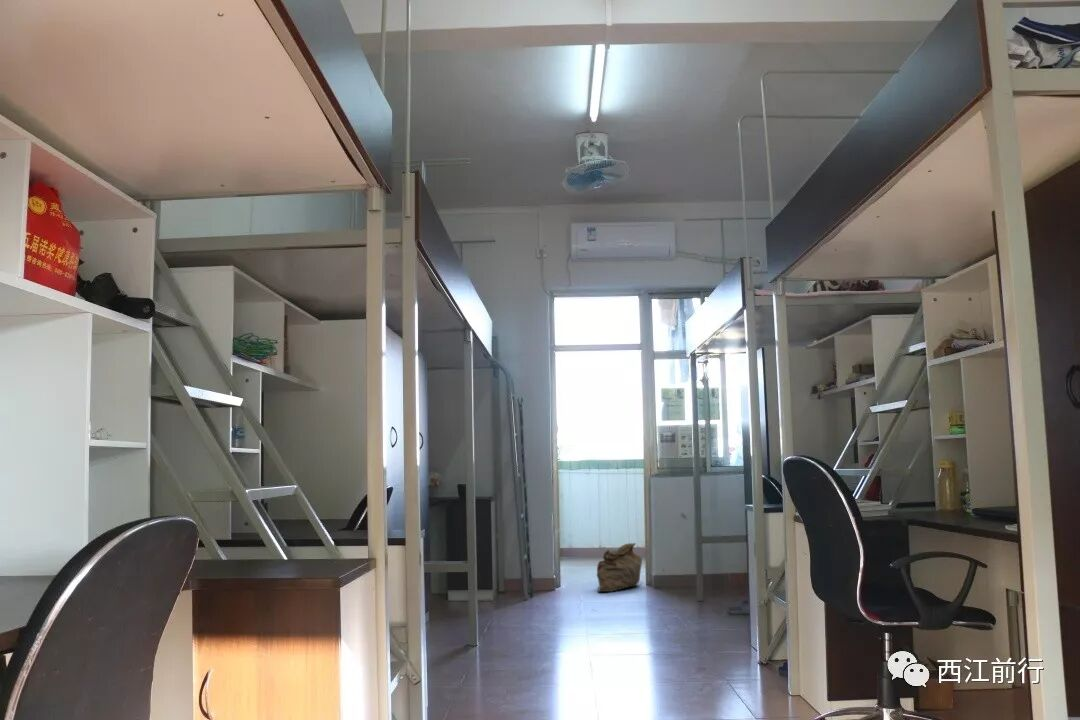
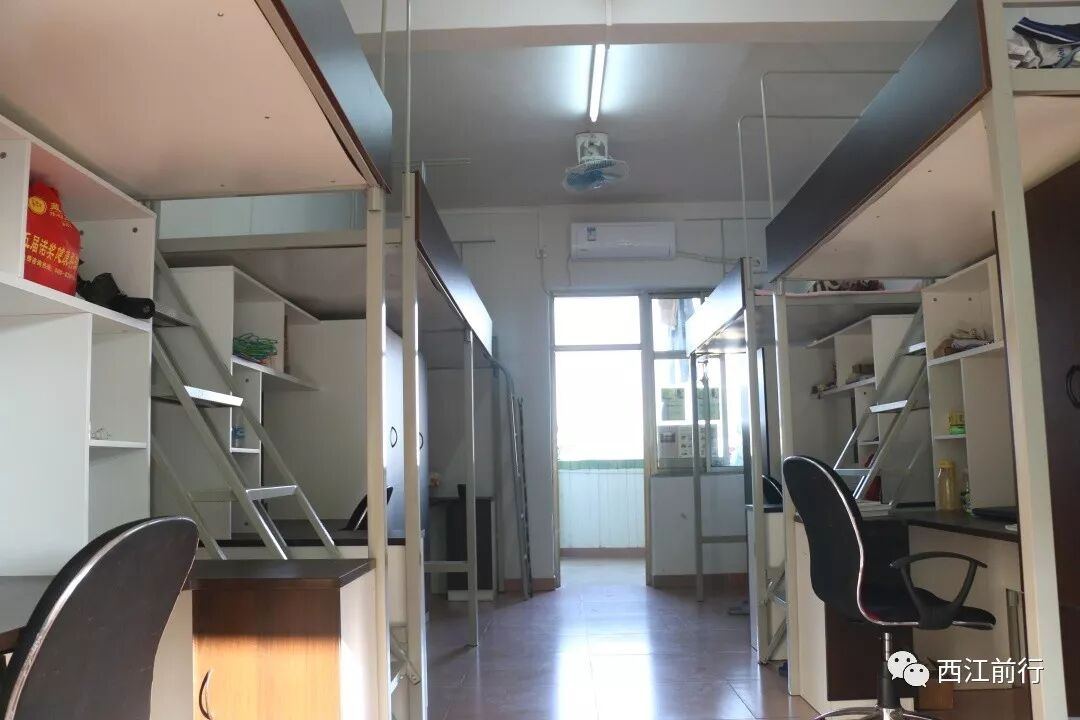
- bag (618, 566)
